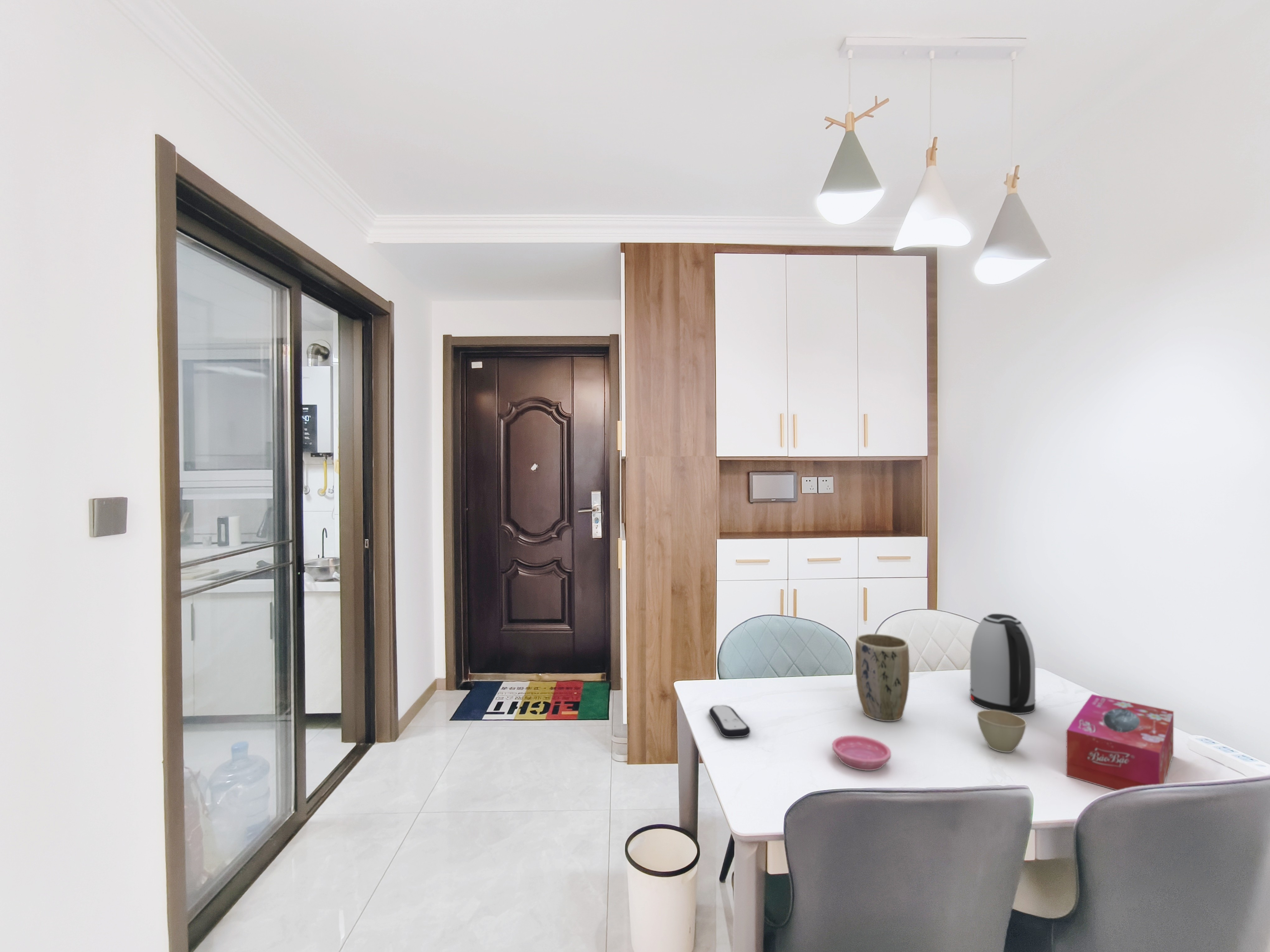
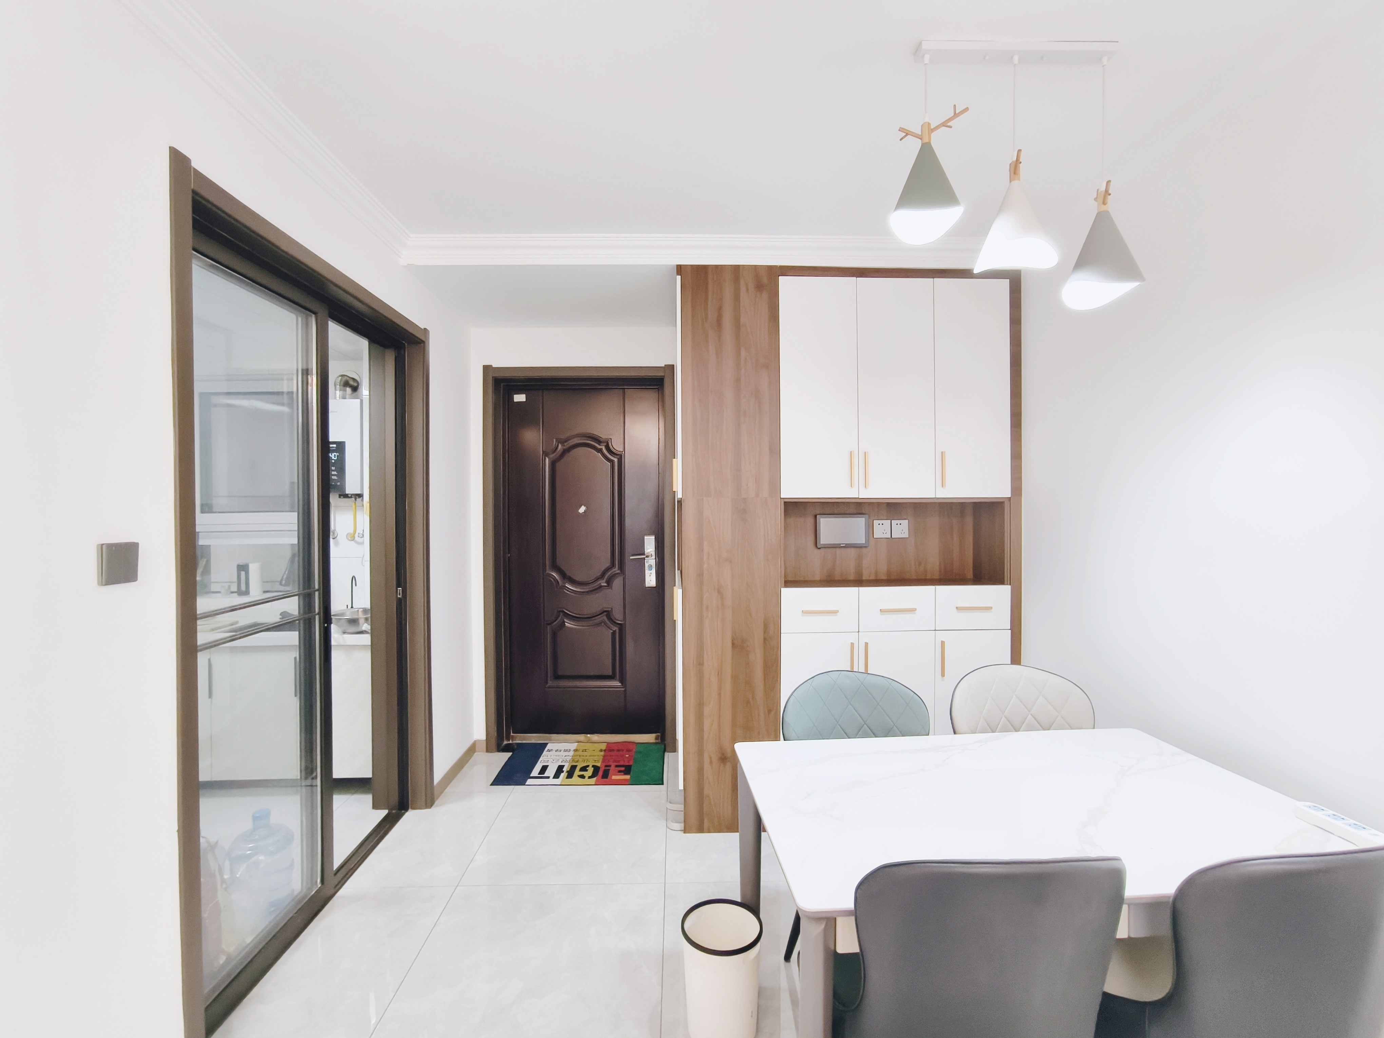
- saucer (861, 754)
- kettle (1007, 662)
- remote control (728, 720)
- flower pot (1001, 733)
- tissue box (1122, 742)
- plant pot (882, 677)
